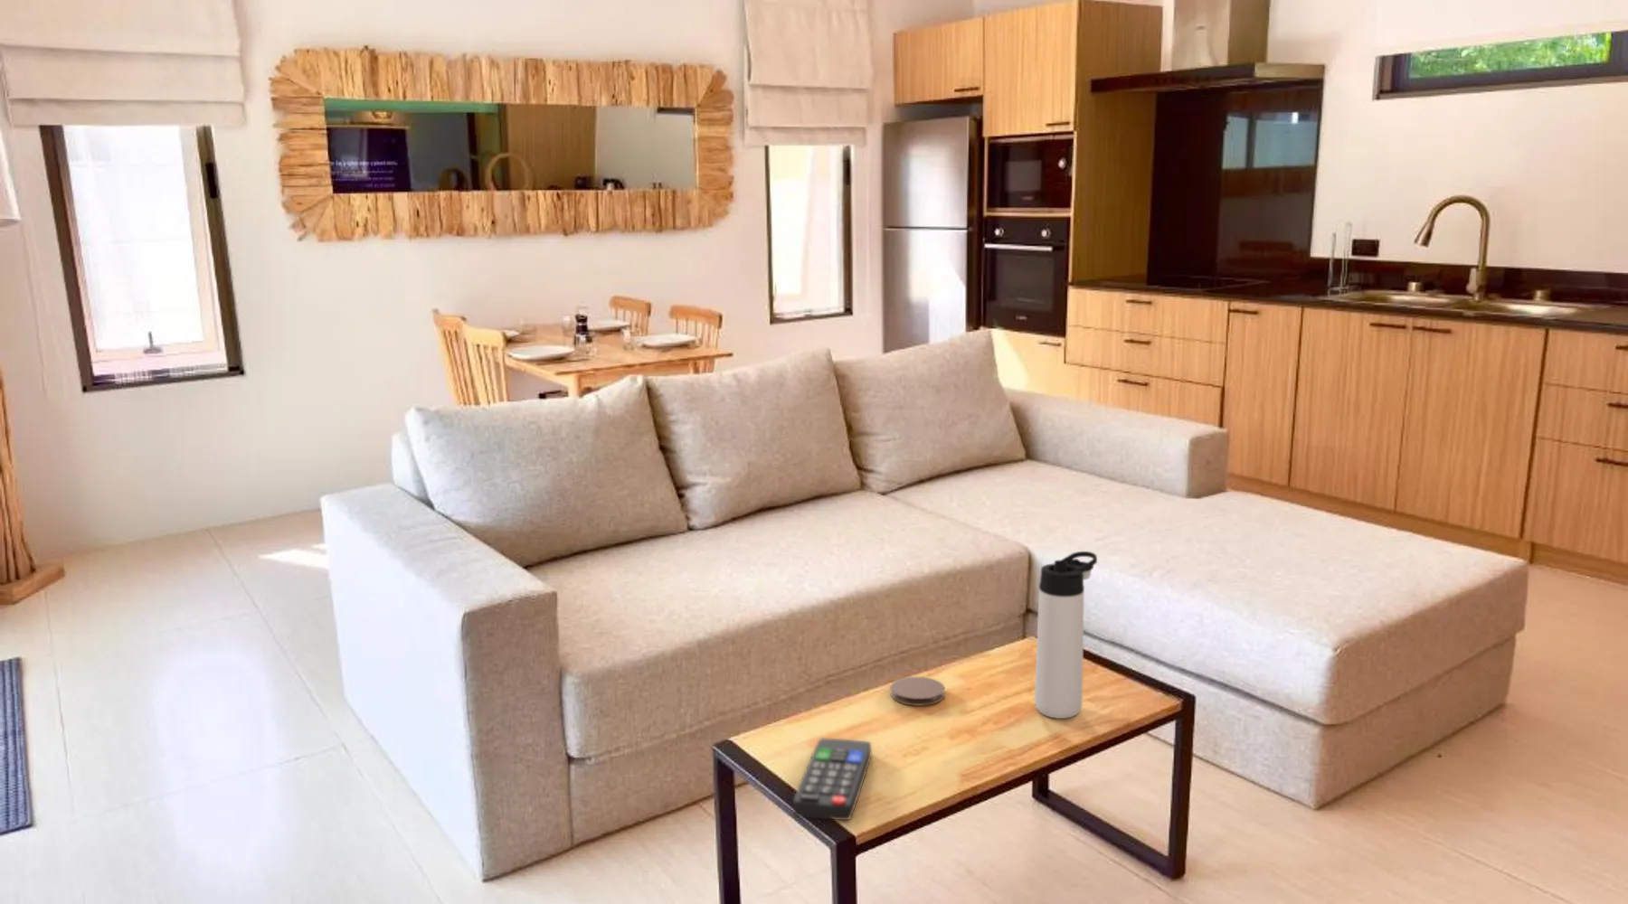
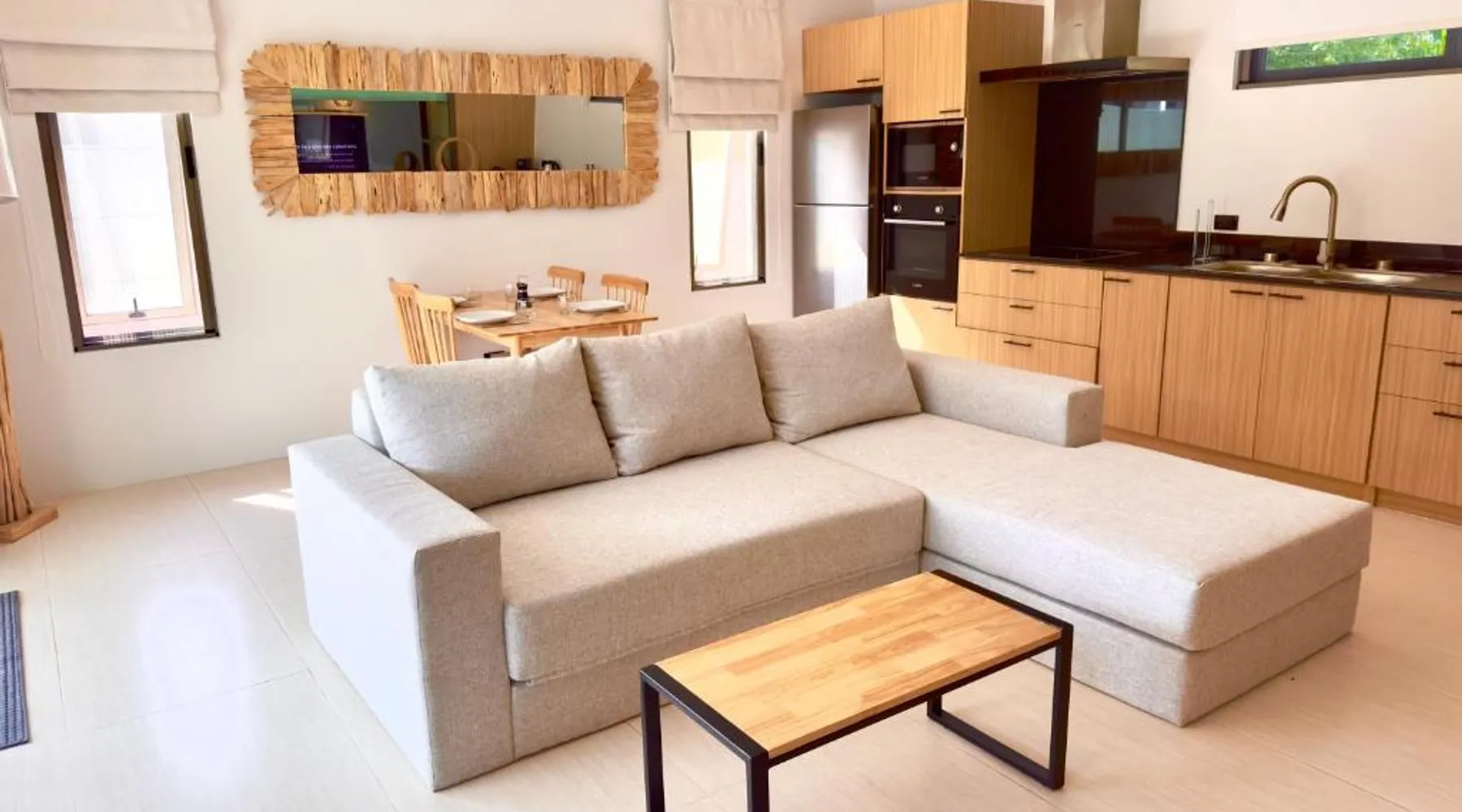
- thermos bottle (1067, 633)
- coaster (918, 690)
- remote control (834, 775)
